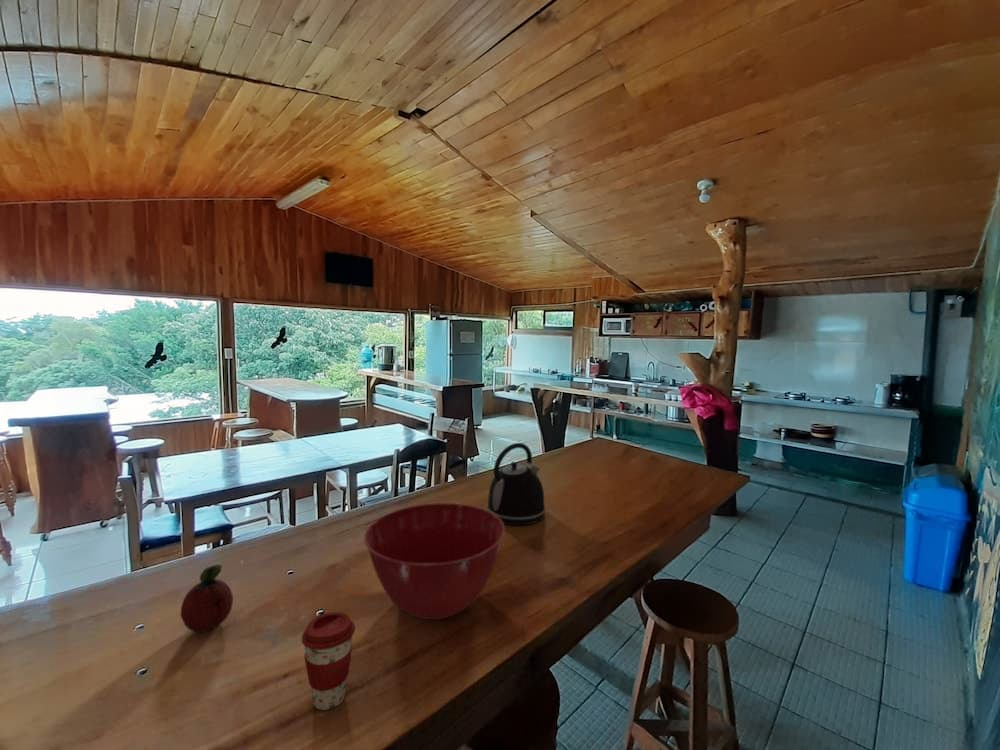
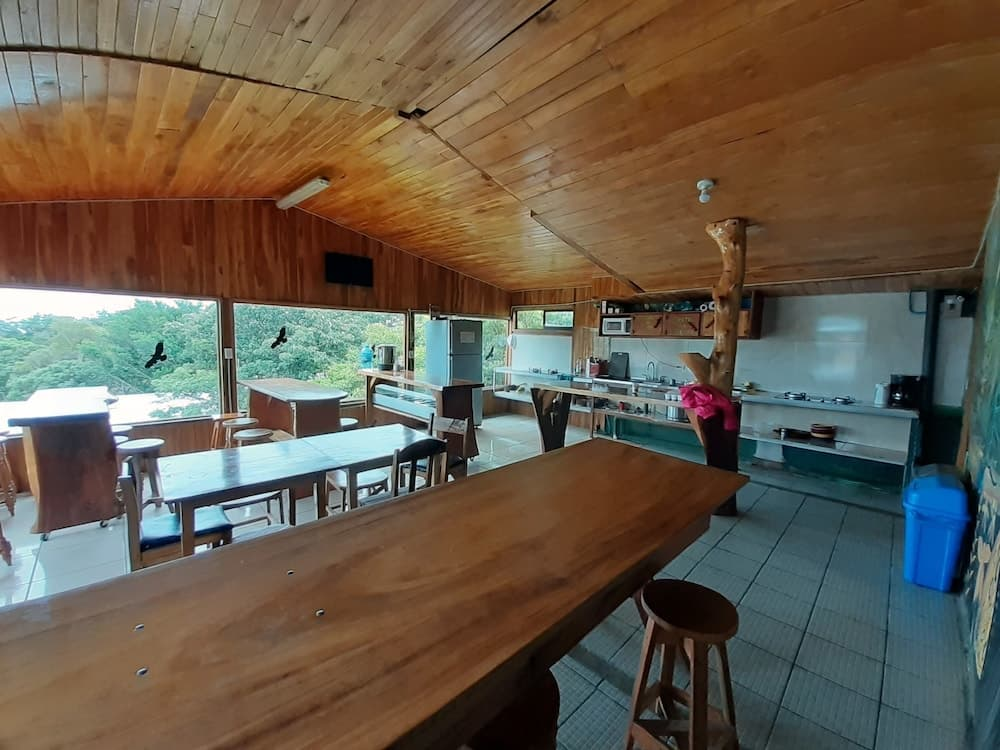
- fruit (208, 599)
- kettle (516, 478)
- mixing bowl (435, 563)
- coffee cup (329, 661)
